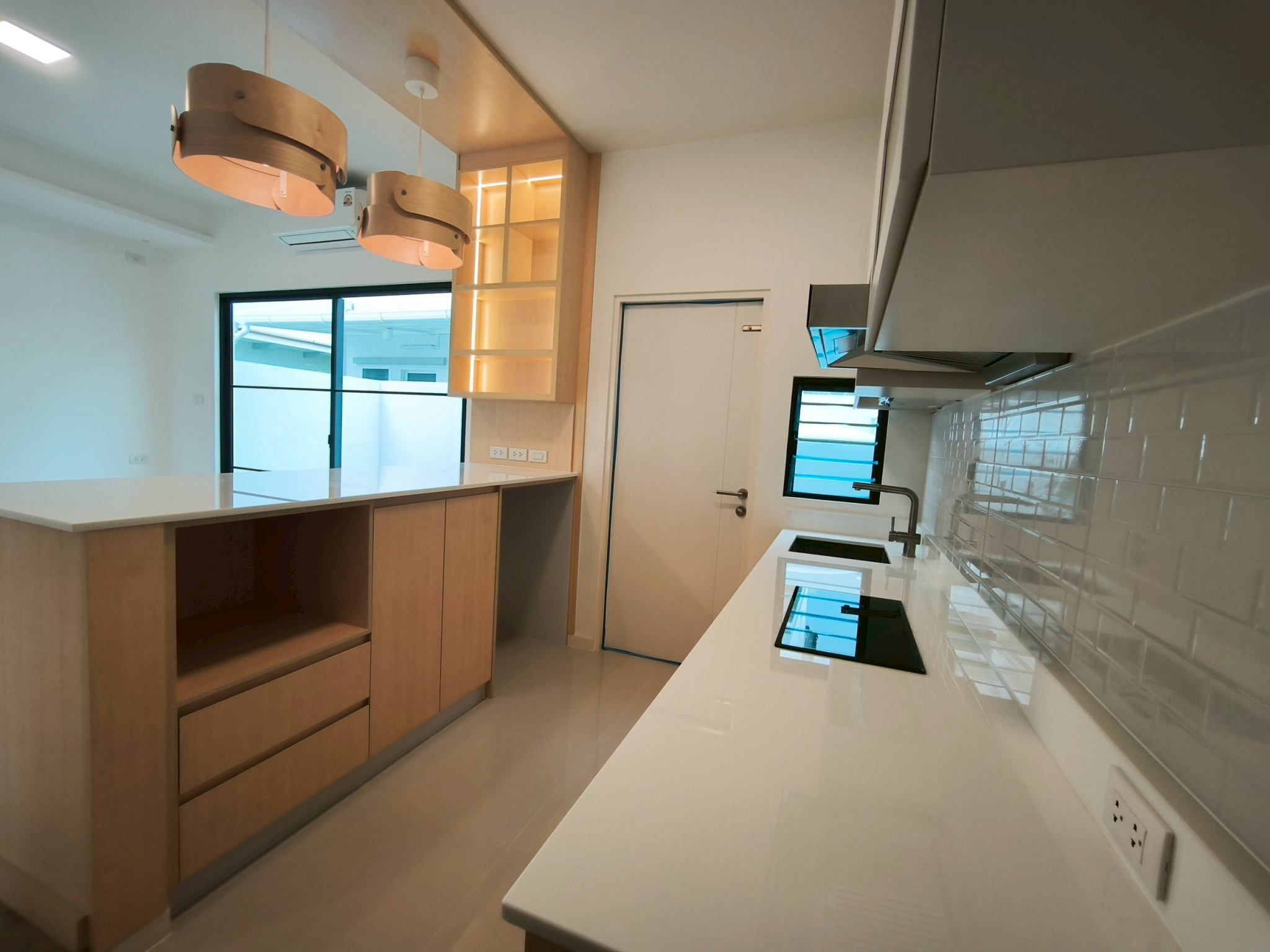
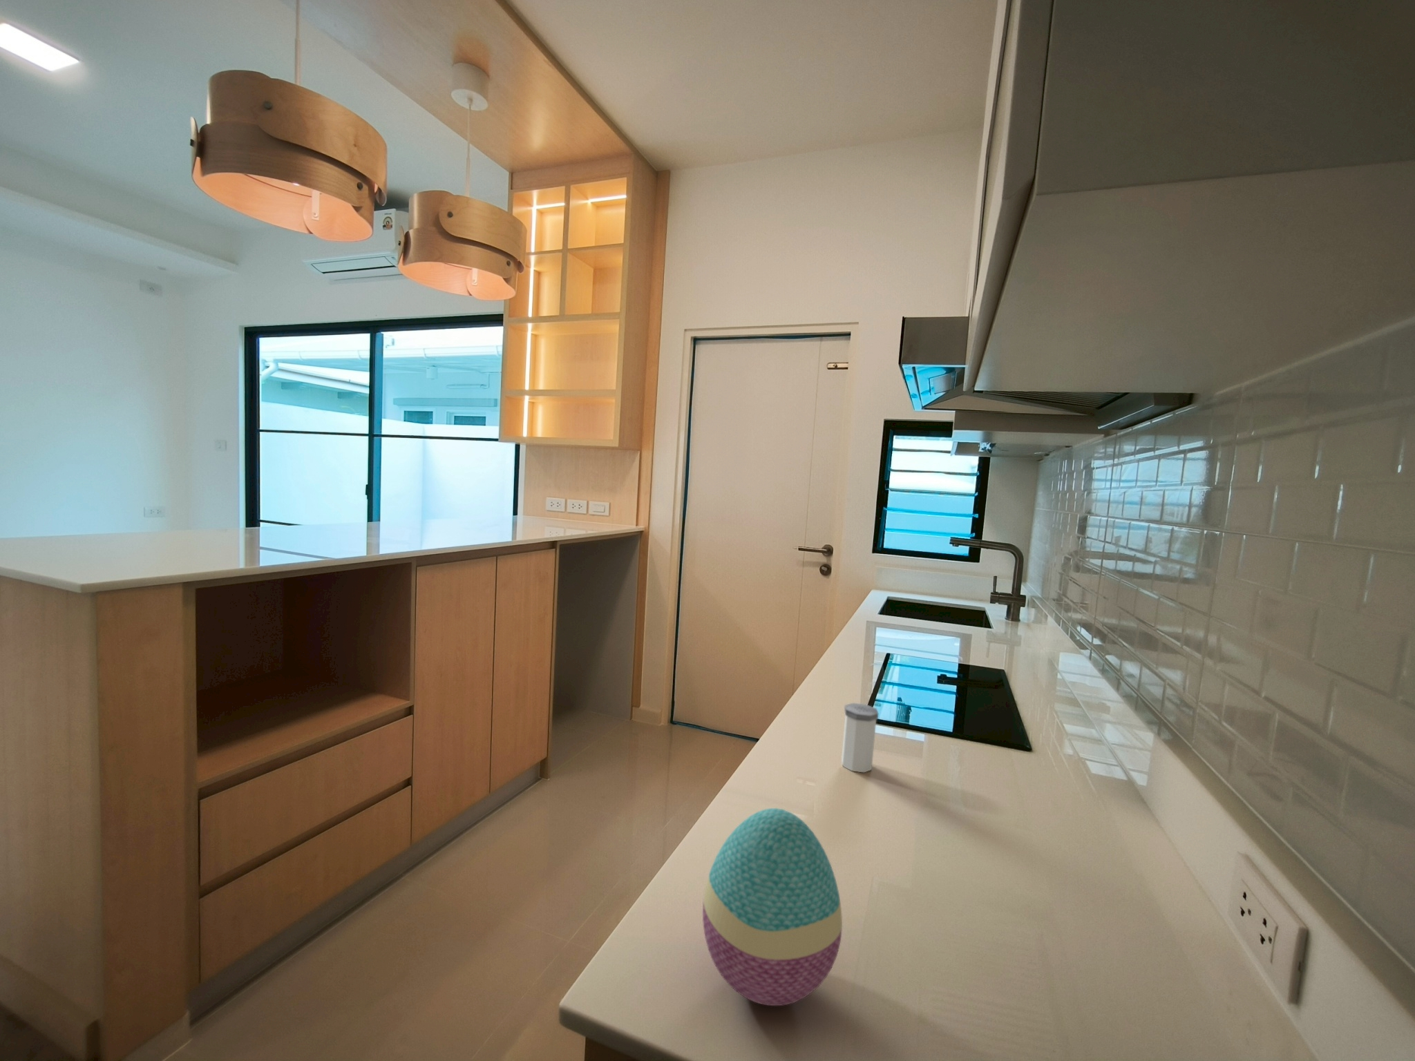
+ salt shaker (859, 737)
+ decorative egg (772, 899)
